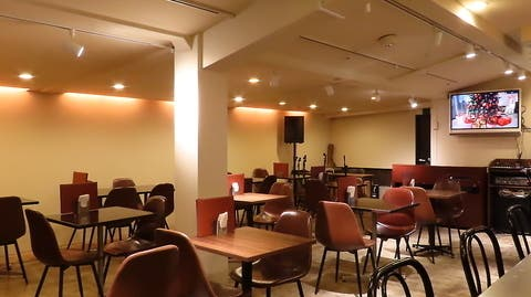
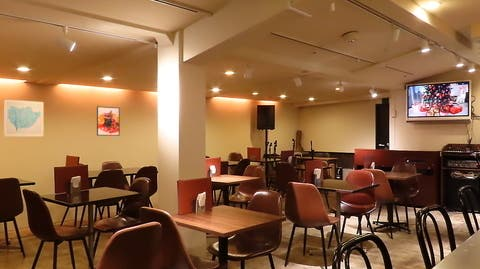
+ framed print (108, 121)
+ wall art (24, 118)
